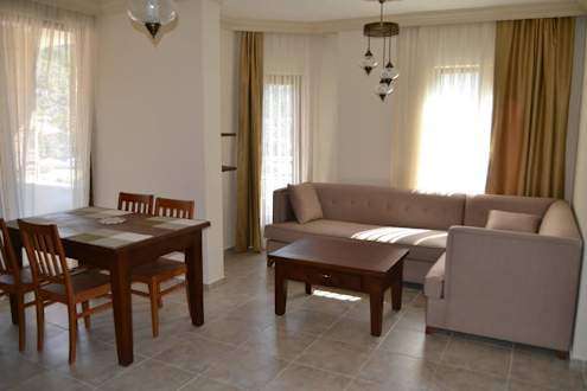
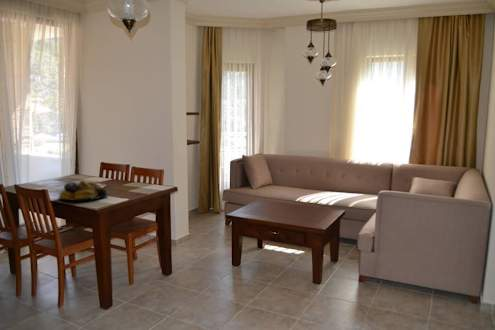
+ fruit bowl (83, 189)
